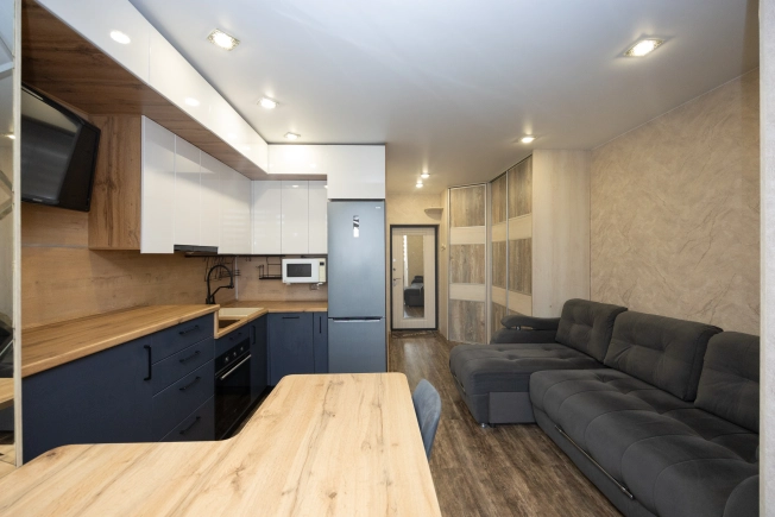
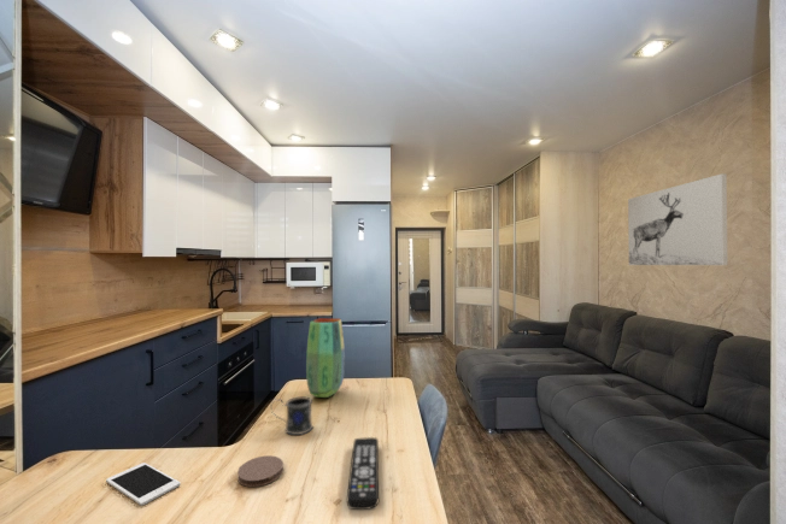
+ remote control (364, 467)
+ mug (292, 413)
+ coaster (260, 470)
+ wall art (669, 226)
+ cell phone (142, 482)
+ vase (325, 357)
